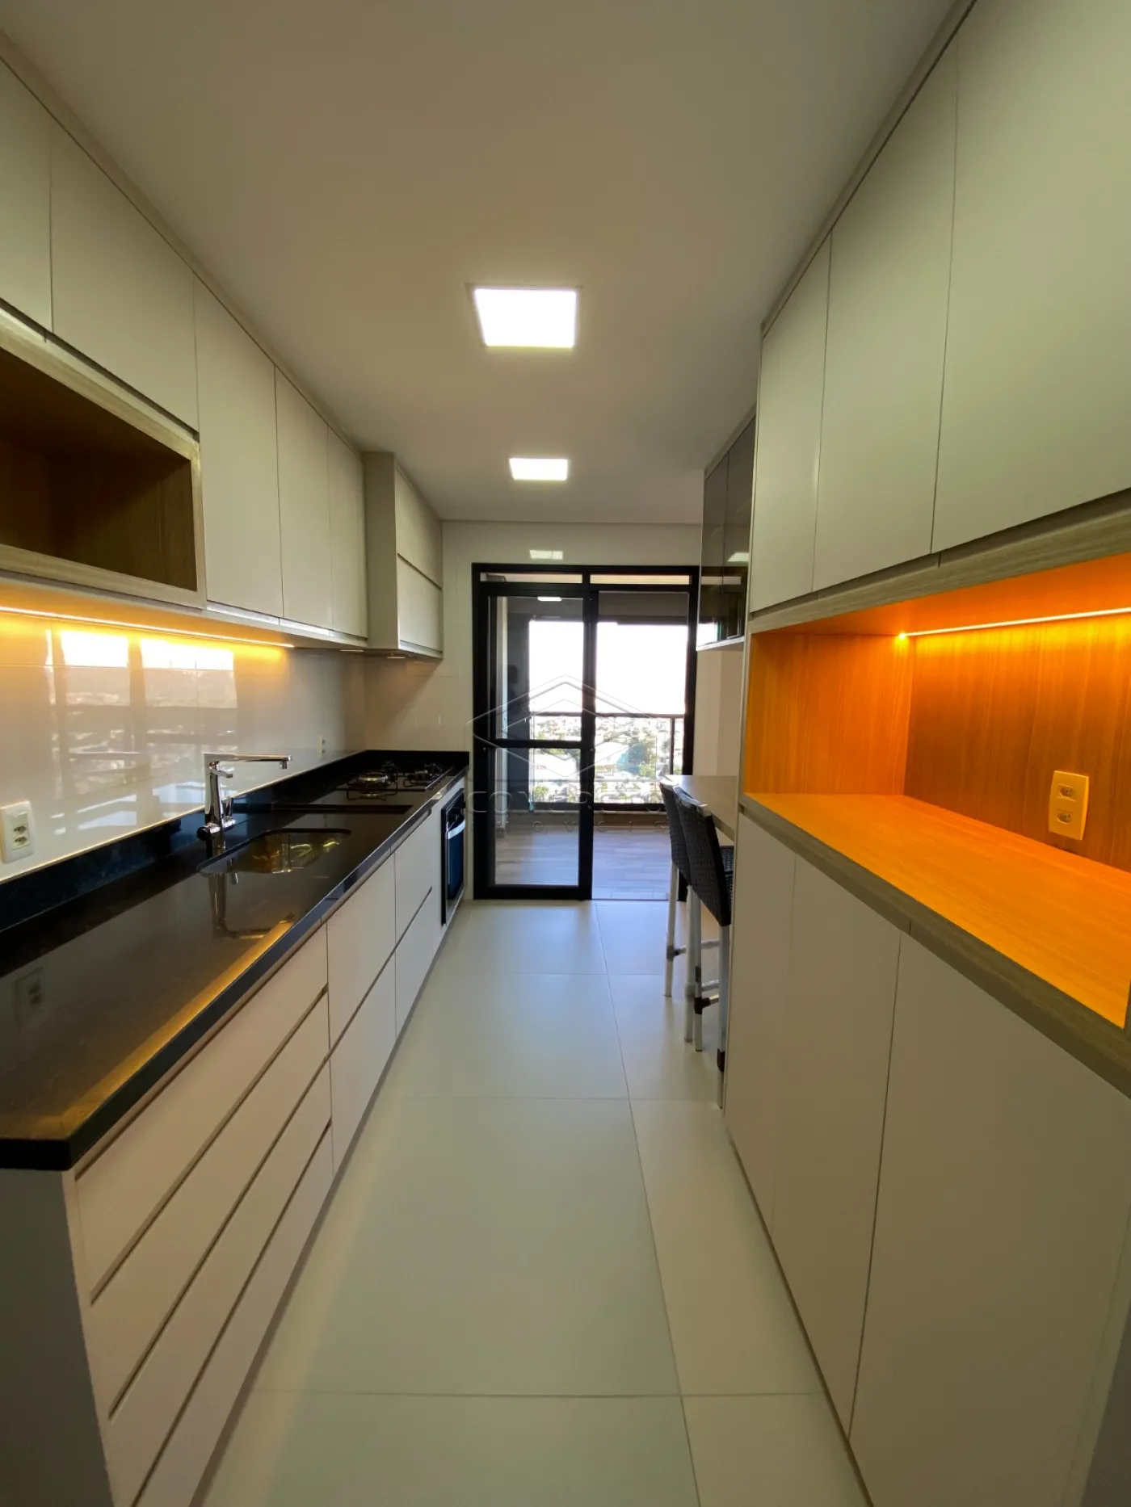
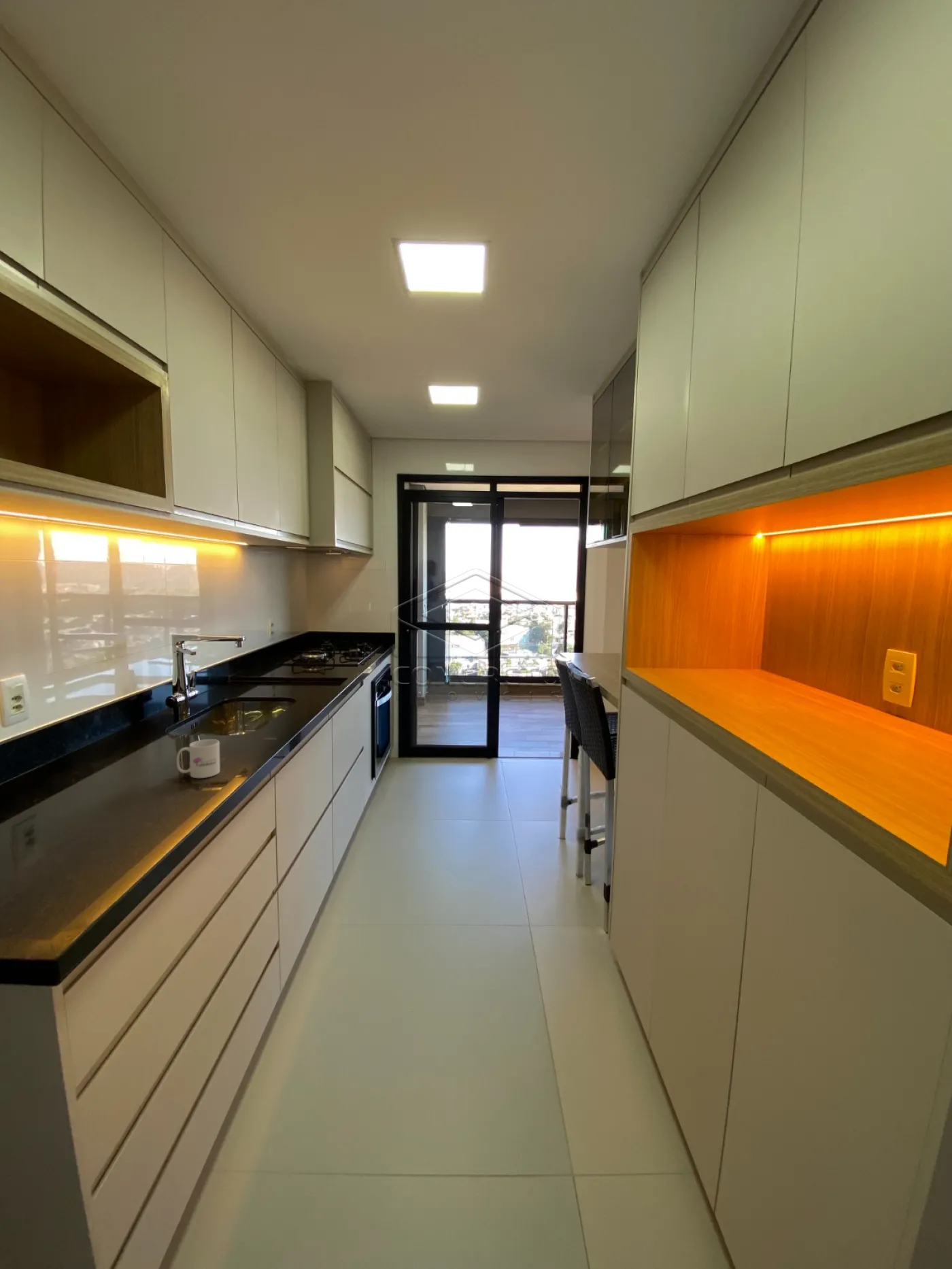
+ mug (198, 758)
